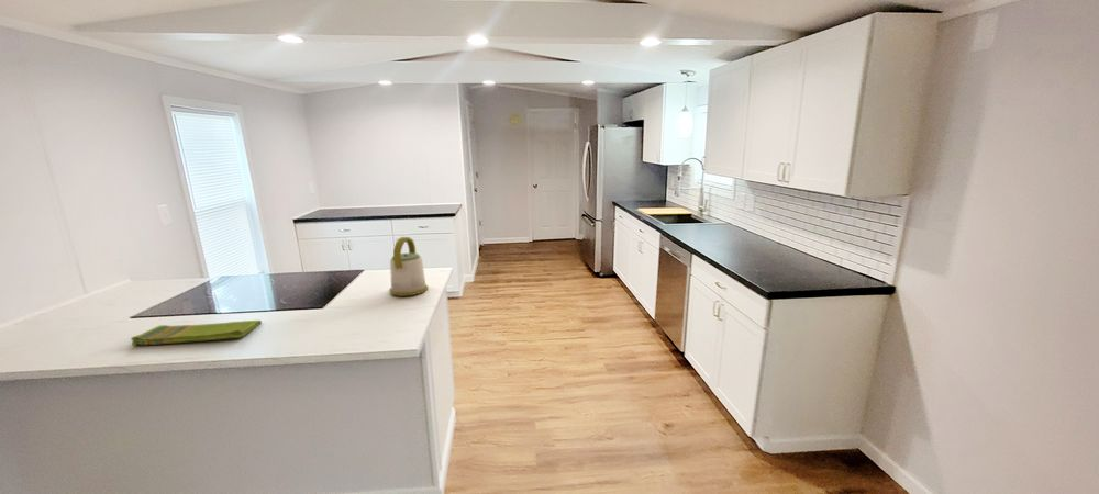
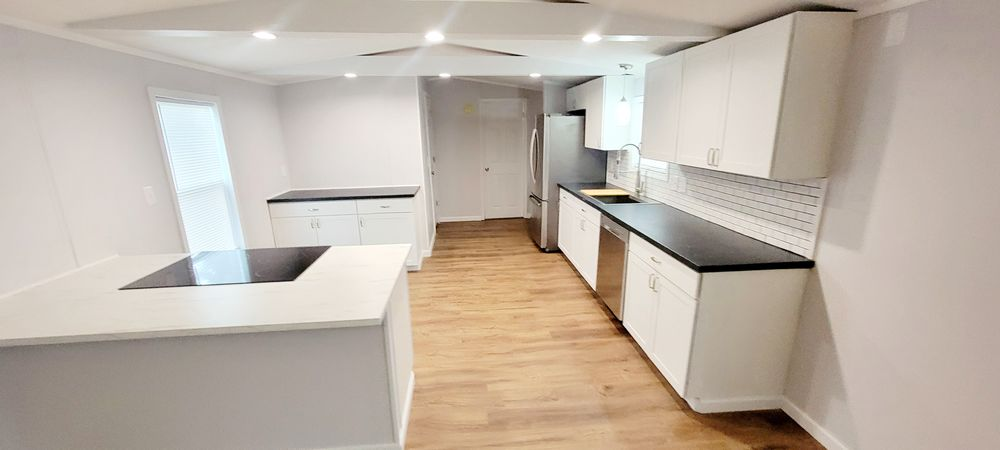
- kettle (408, 262)
- dish towel (199, 329)
